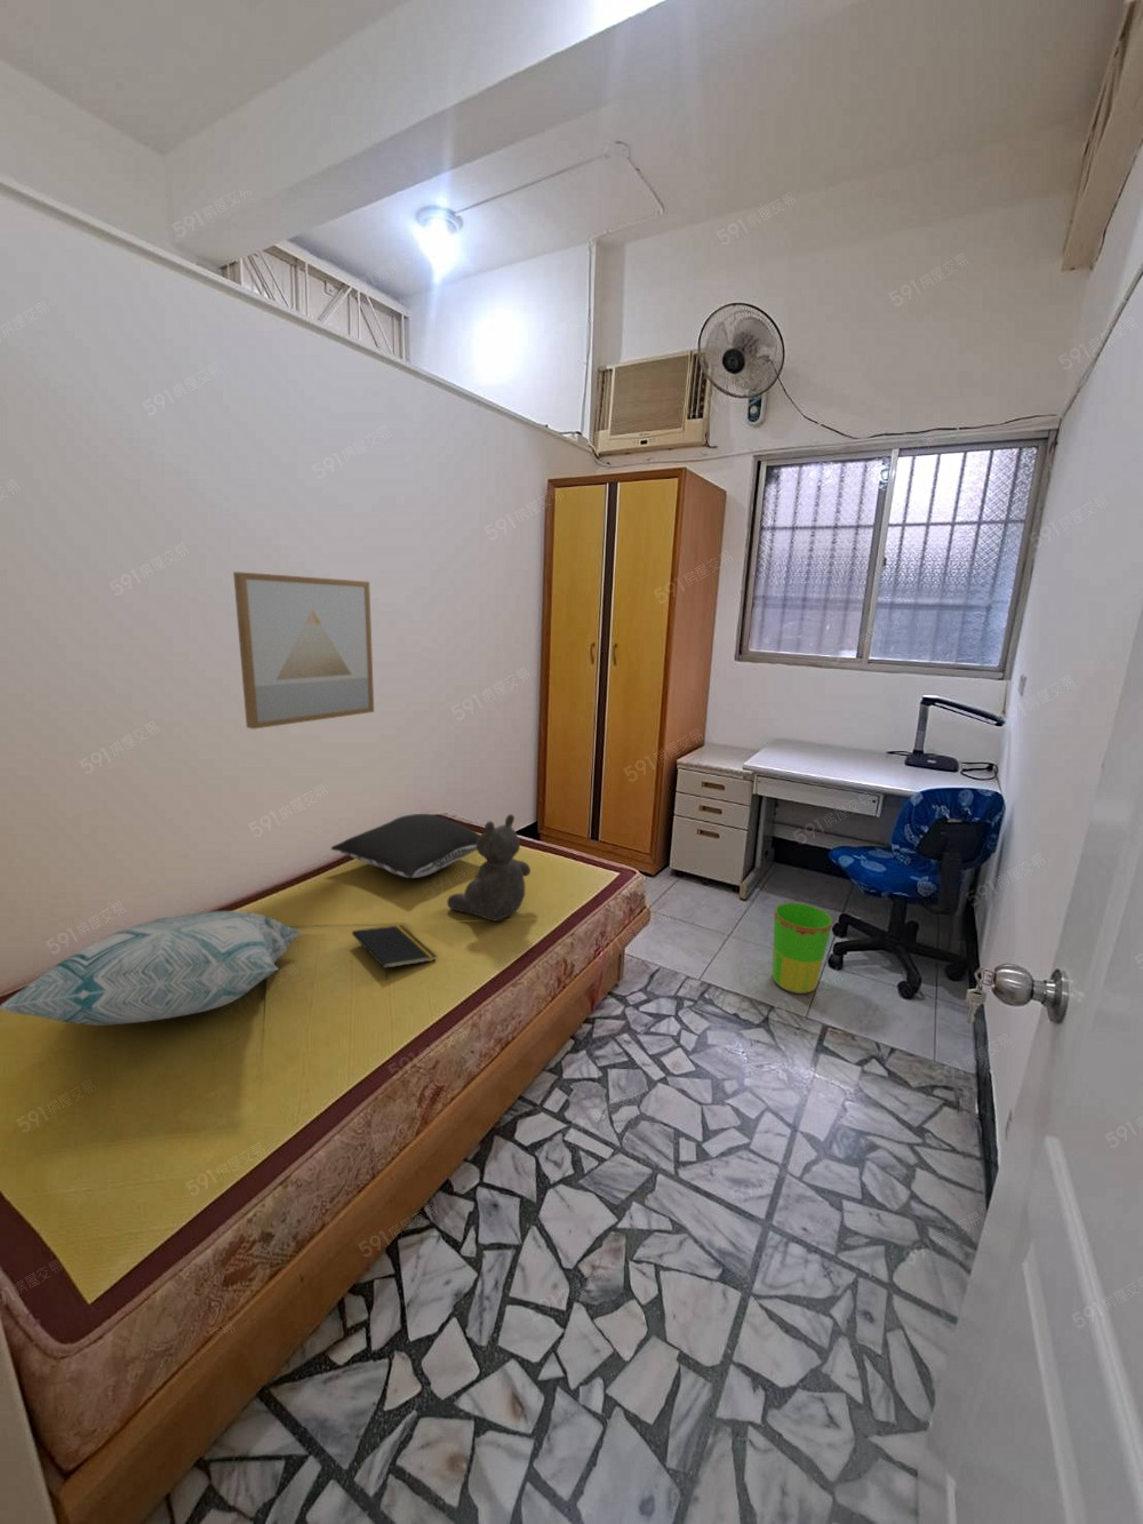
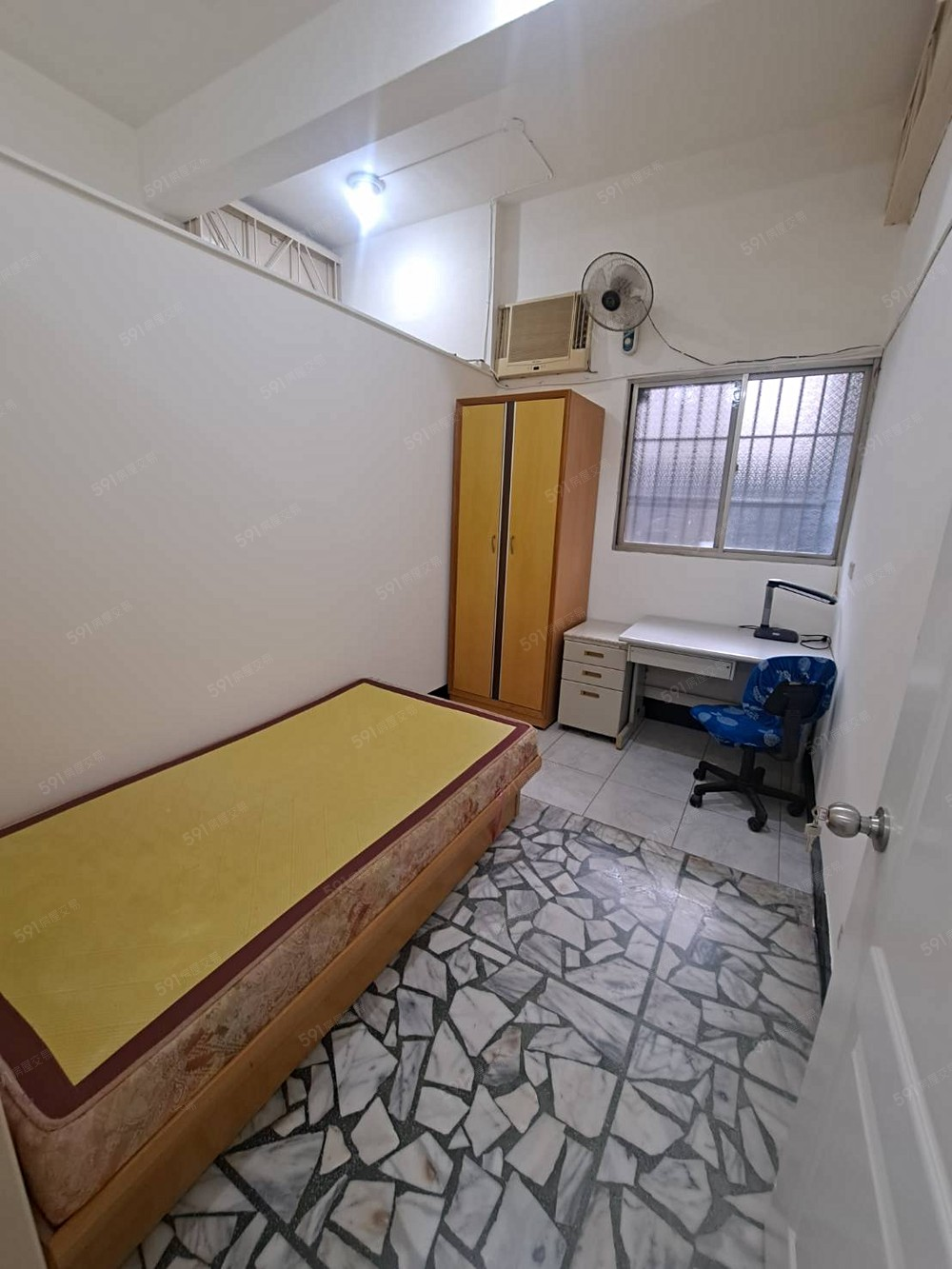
- teddy bear (487, 863)
- waste bin (797, 949)
- notepad (393, 944)
- pillow (413, 845)
- wall art (311, 650)
- decorative pillow (176, 969)
